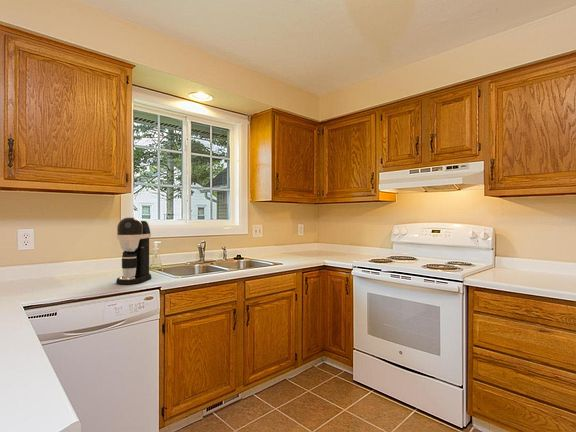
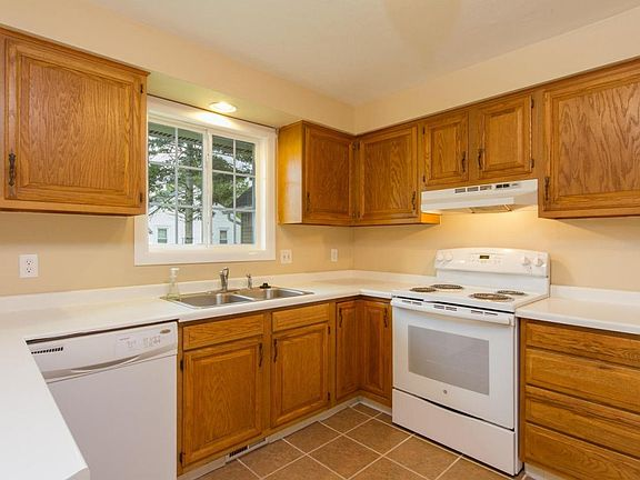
- coffee maker (134, 248)
